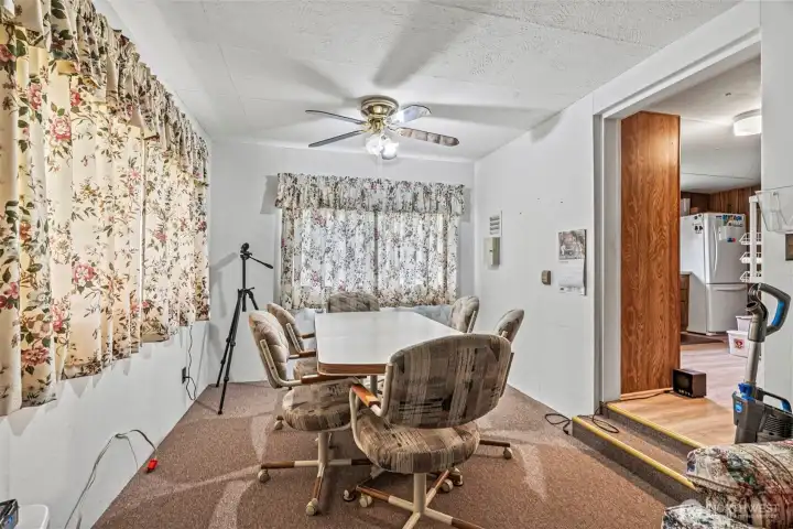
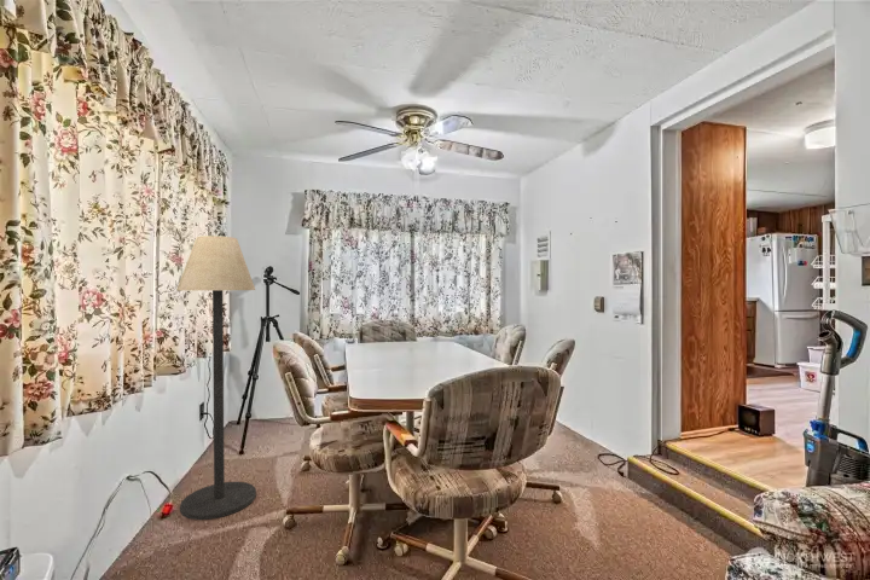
+ floor lamp (218, 370)
